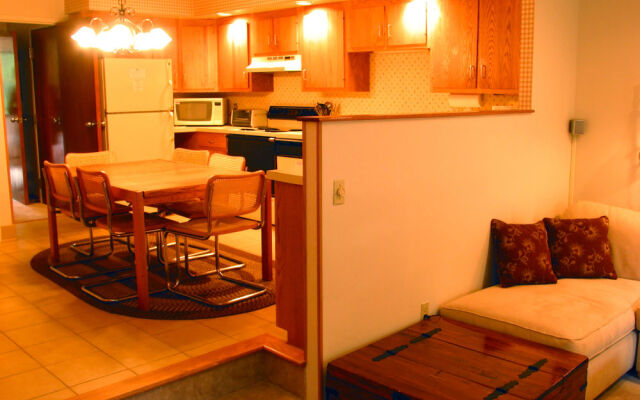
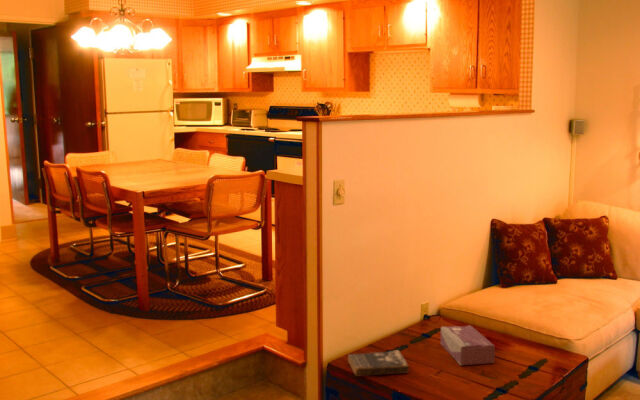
+ book (378, 362)
+ tissue box (466, 344)
